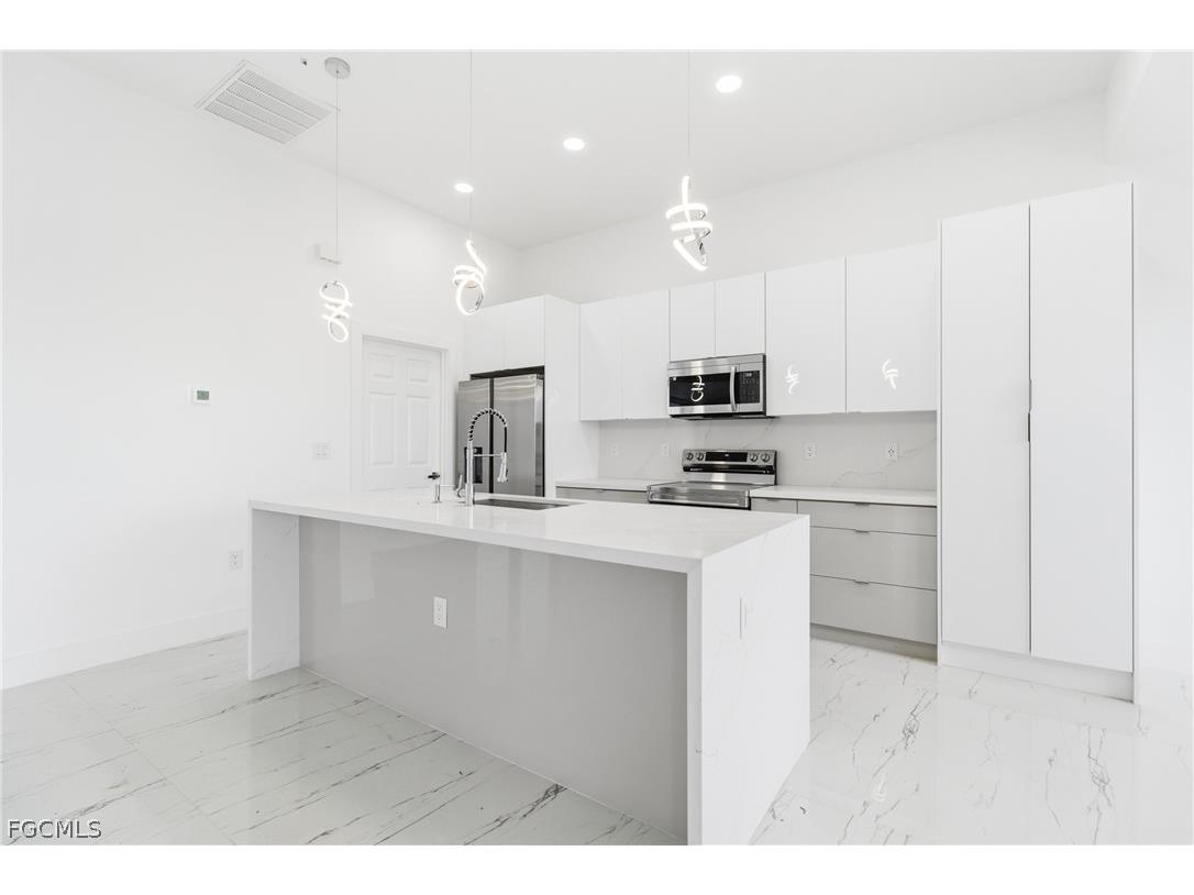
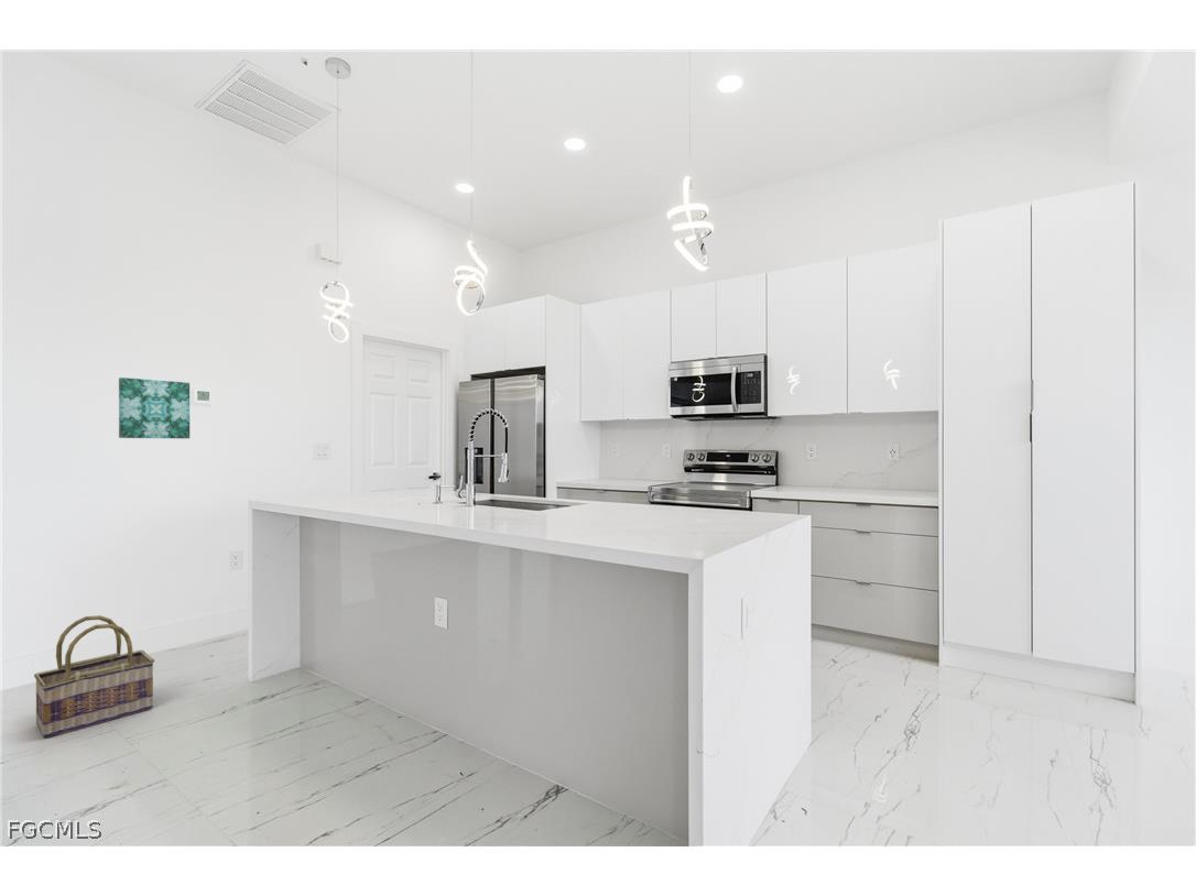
+ wall art (155, 408)
+ basket (96, 667)
